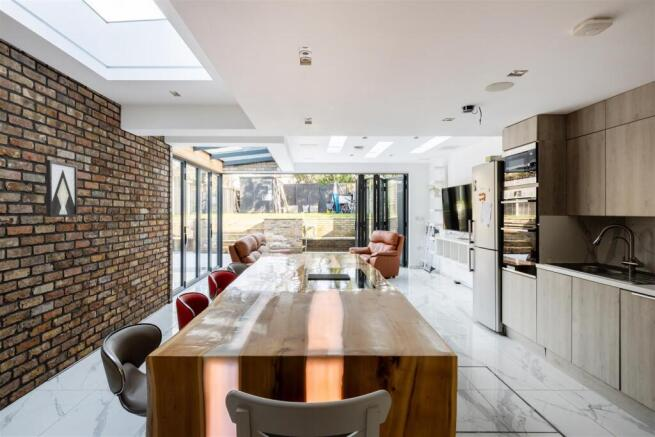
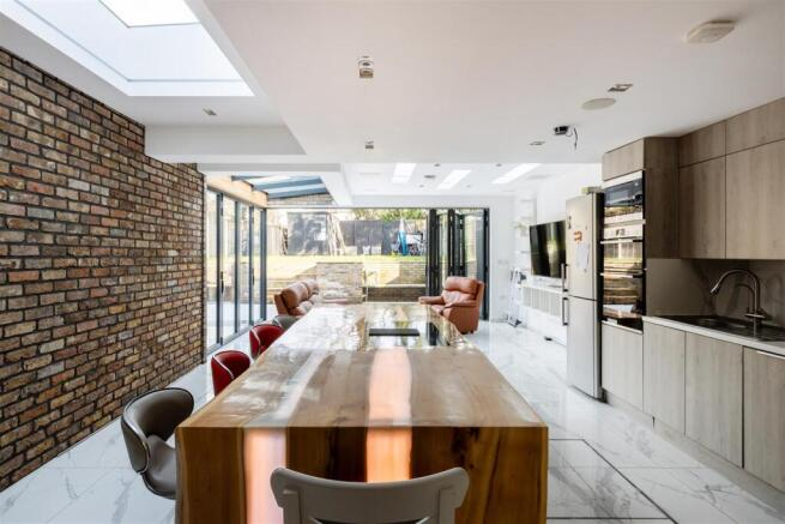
- wall art (62, 189)
